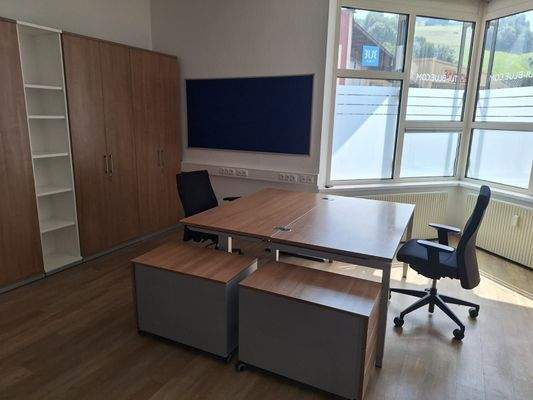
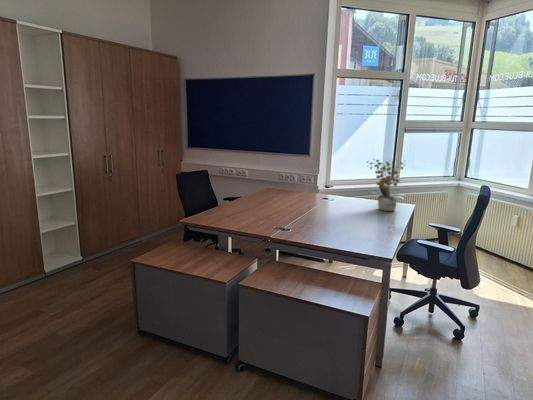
+ potted plant (385, 184)
